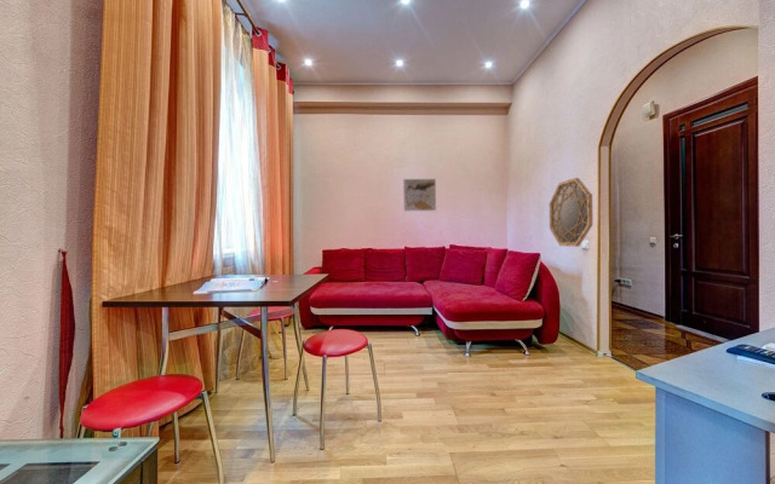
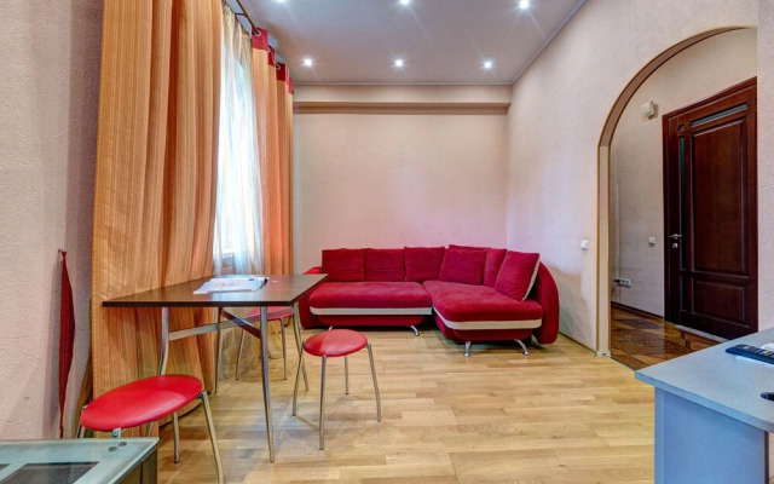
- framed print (419, 195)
- home mirror (568, 213)
